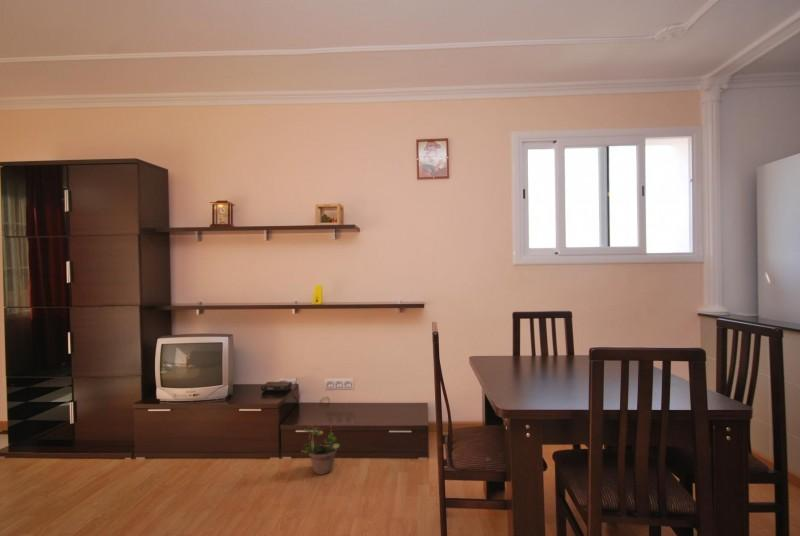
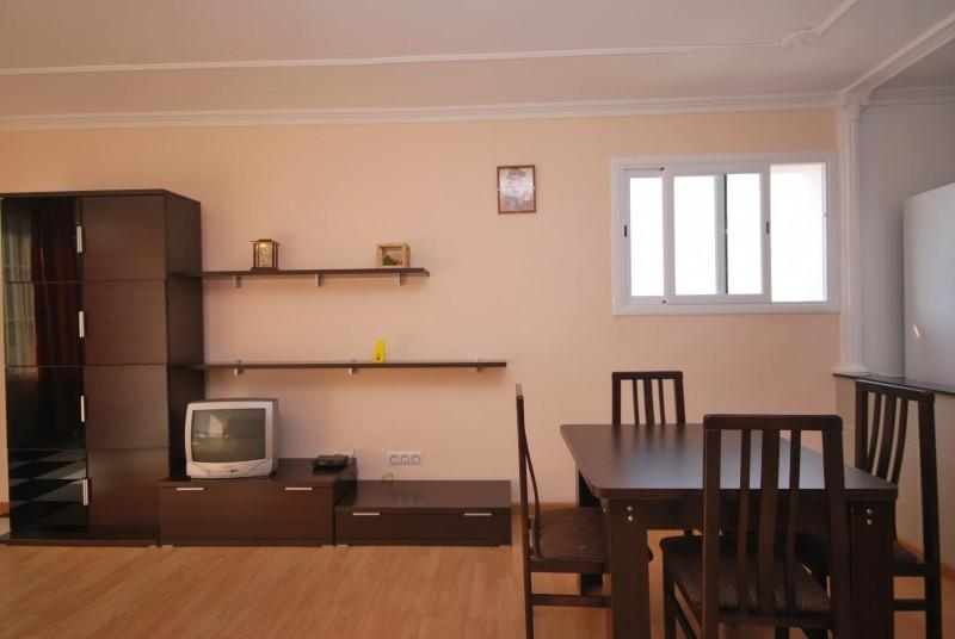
- potted plant (320, 445)
